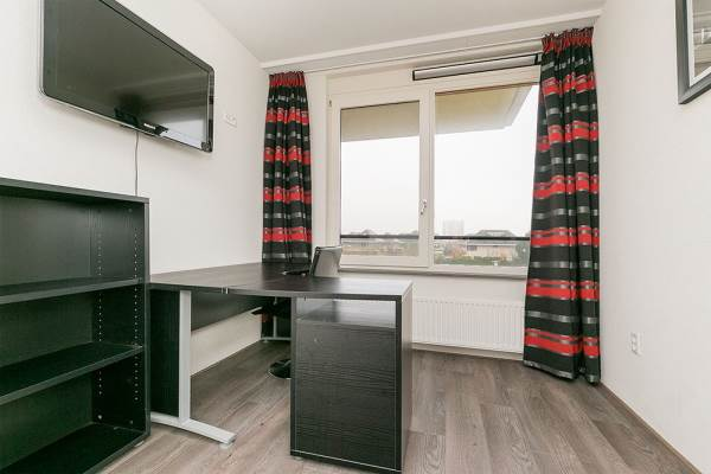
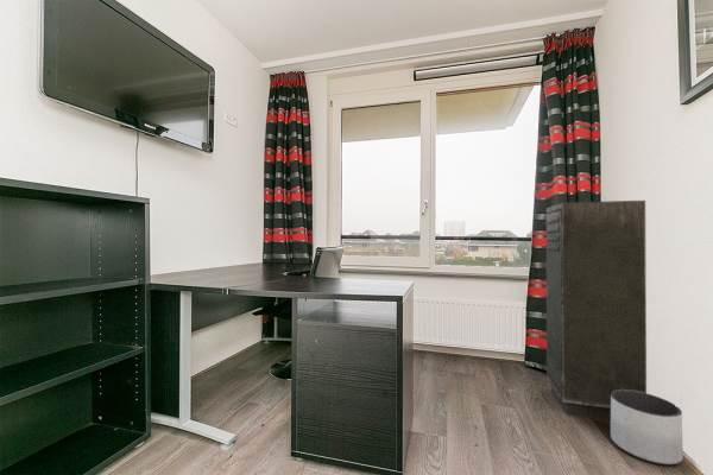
+ planter (644, 425)
+ storage cabinet (589, 304)
